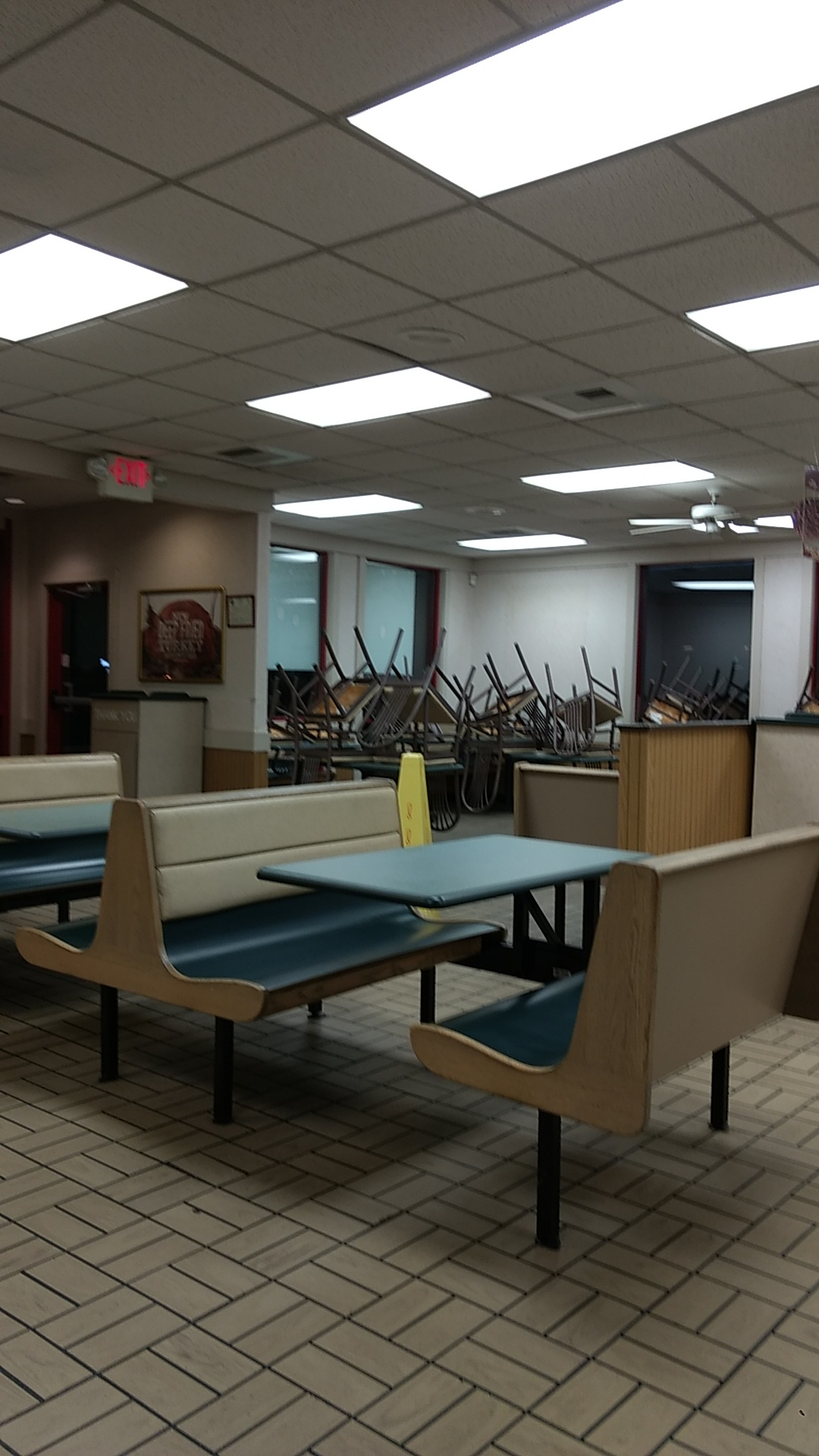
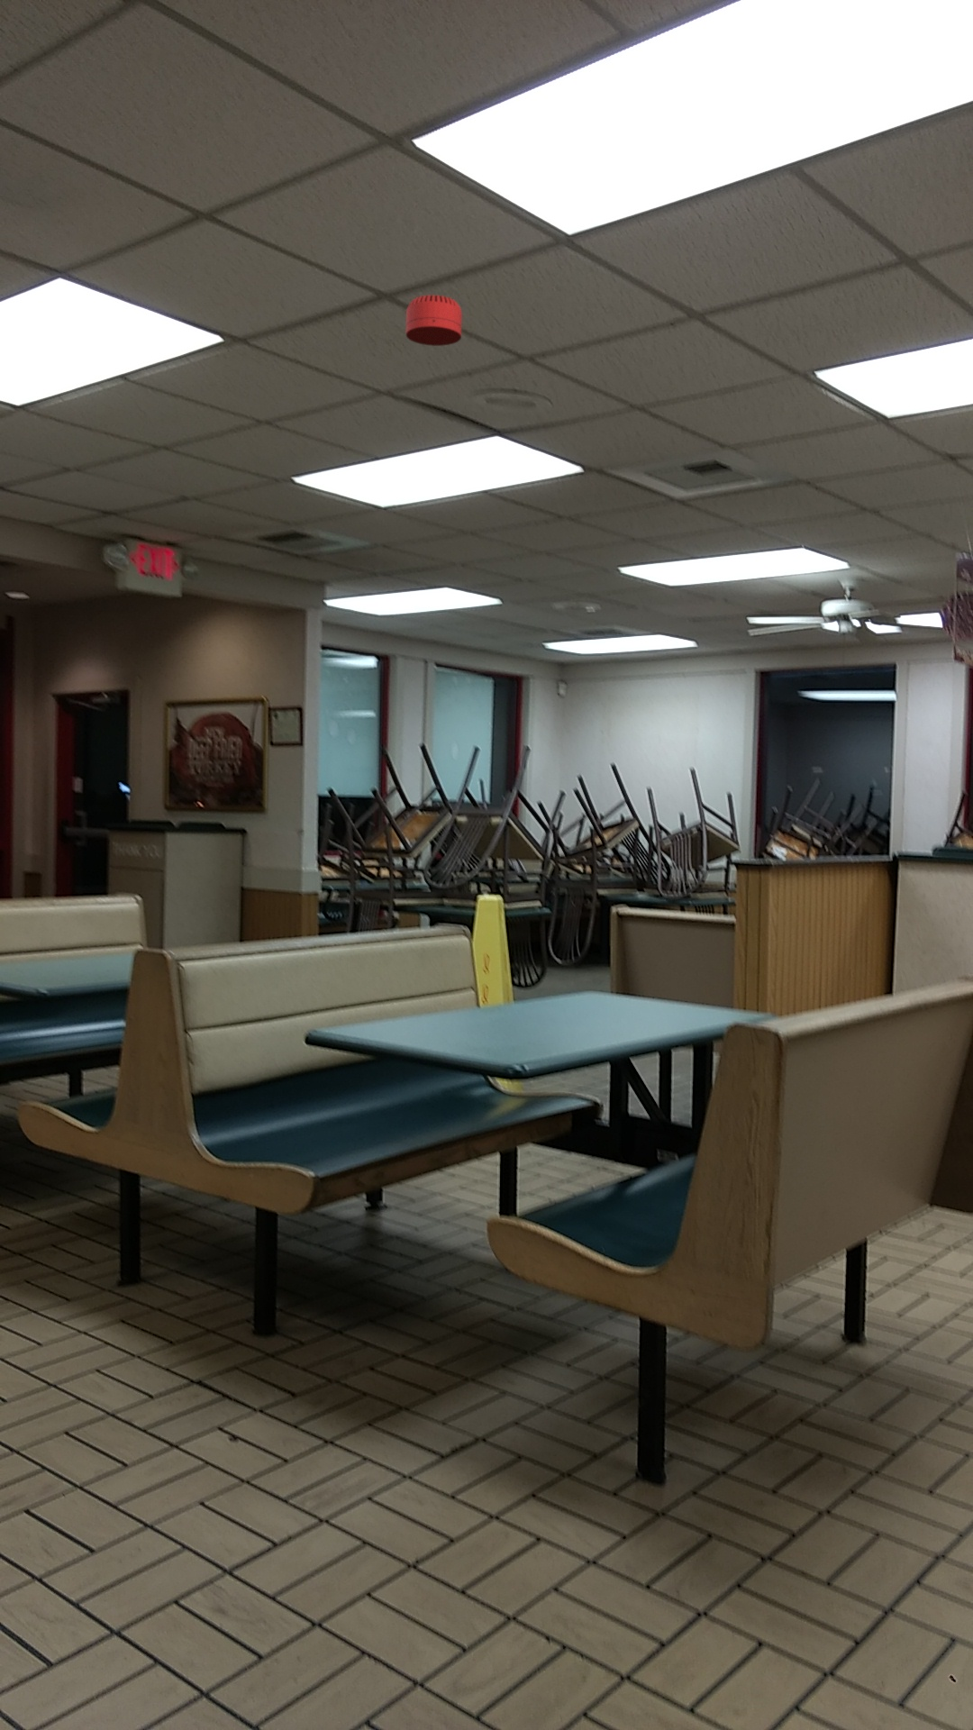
+ smoke detector (434, 318)
